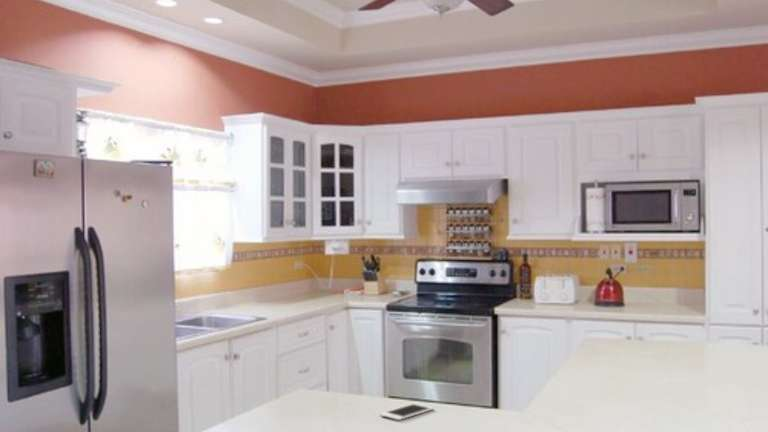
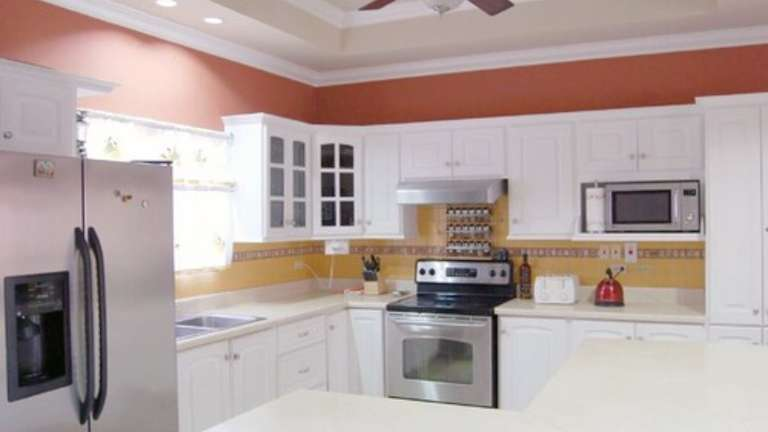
- cell phone (407, 411)
